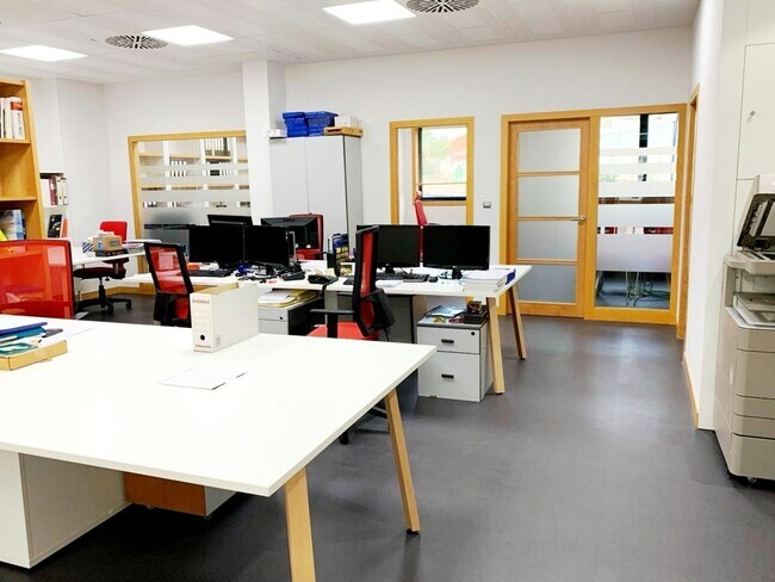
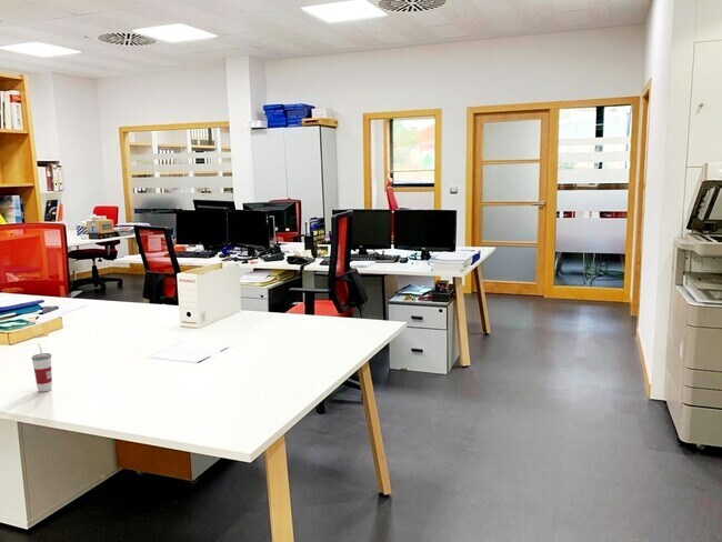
+ cup (42, 367)
